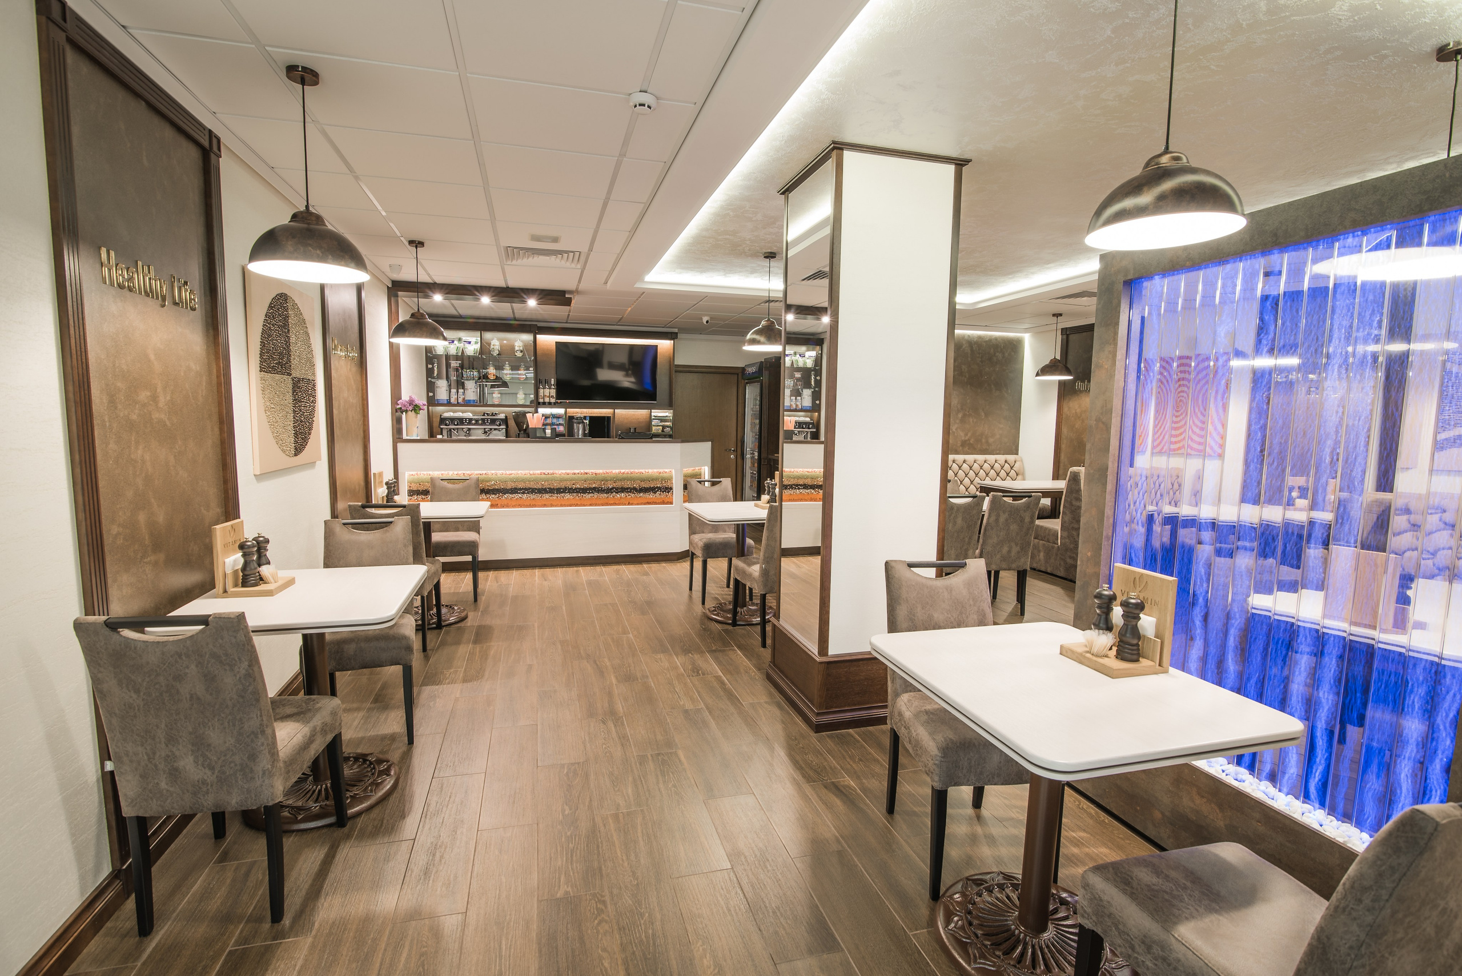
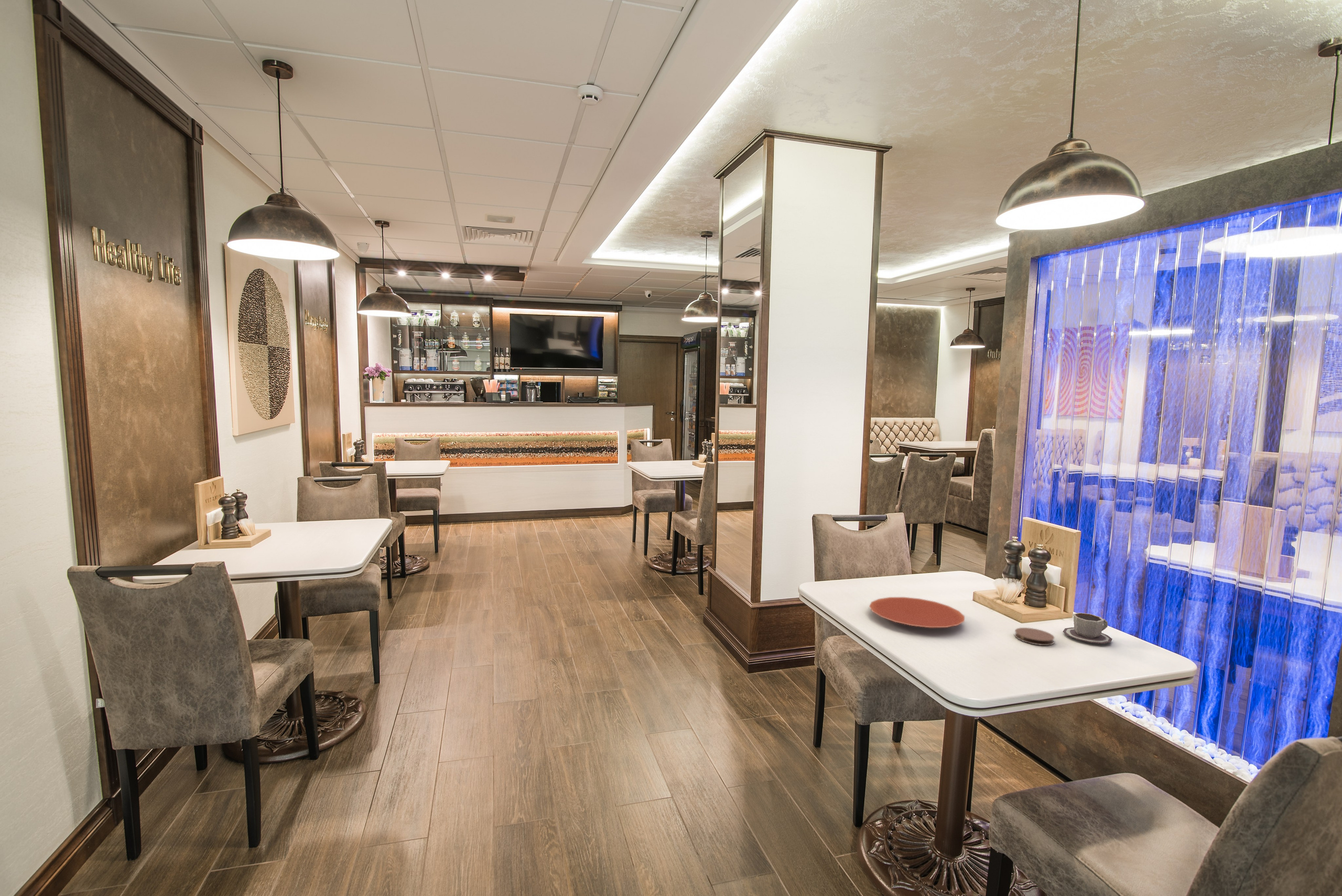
+ coaster (1034, 636)
+ plate (915, 614)
+ cup (1088, 627)
